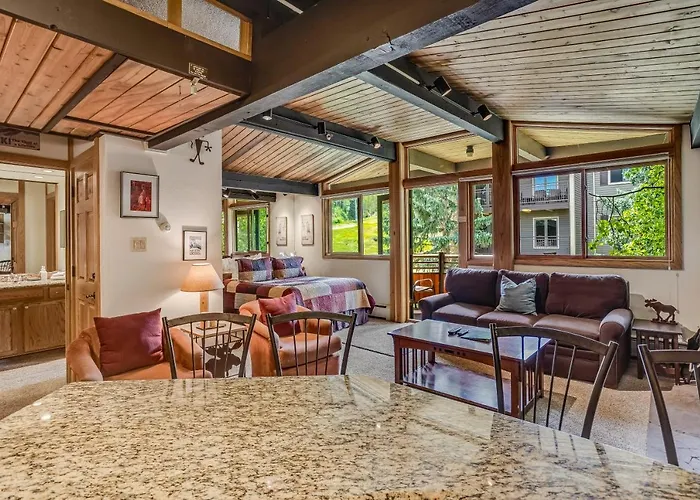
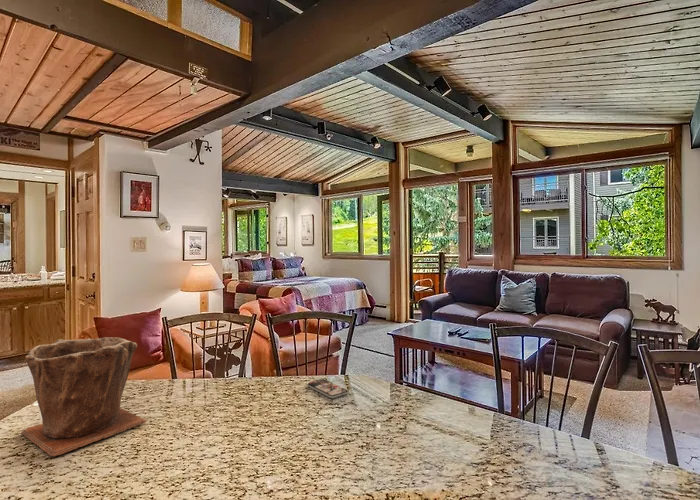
+ plant pot (85, 384)
+ smartphone (327, 385)
